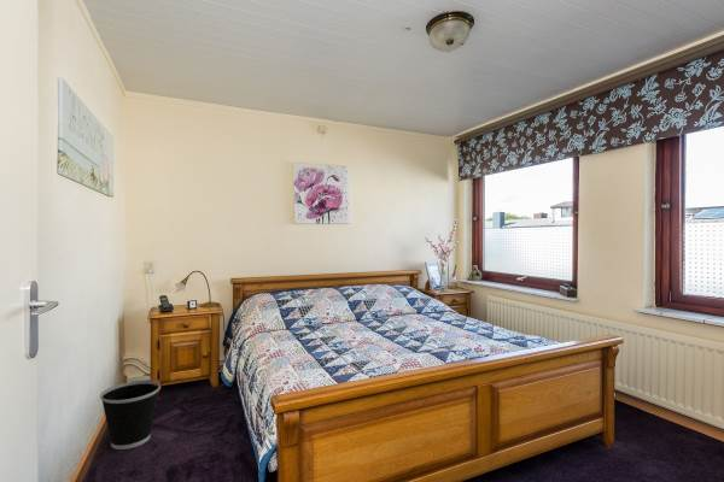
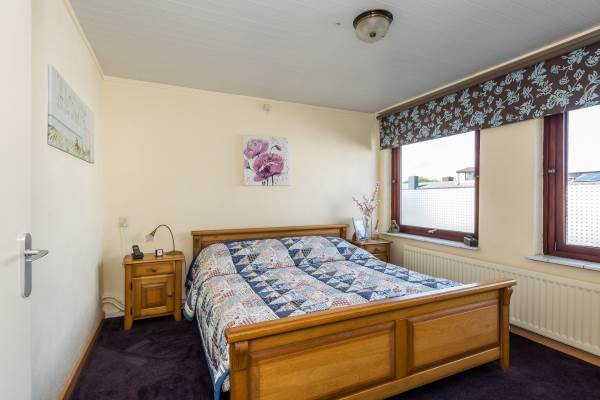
- wastebasket (130, 415)
